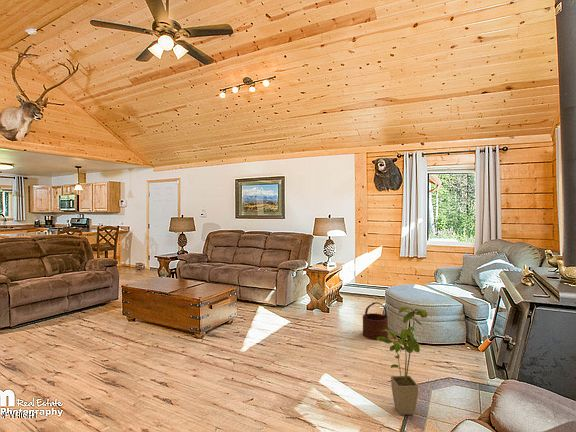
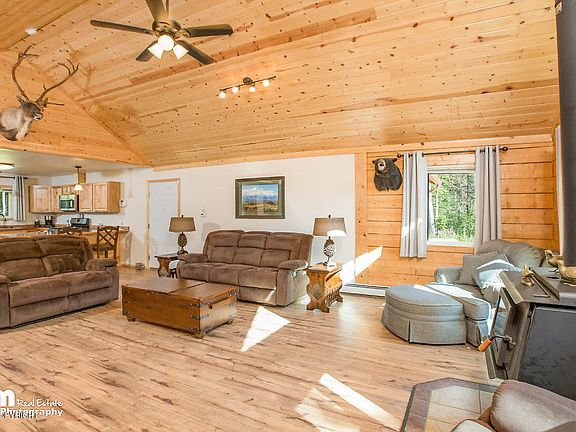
- wooden bucket (375, 318)
- house plant (406, 356)
